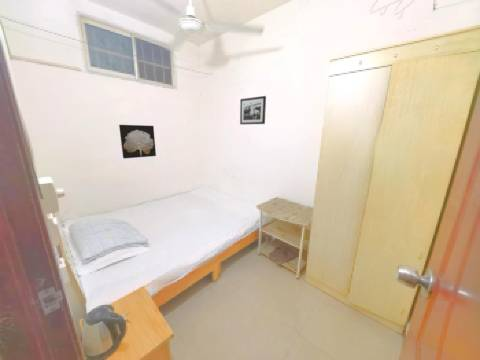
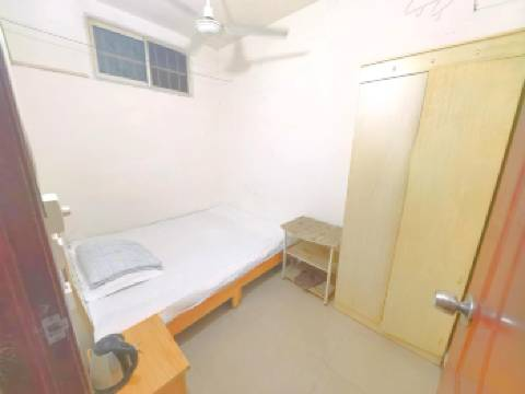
- wall art (138, 141)
- picture frame (252, 111)
